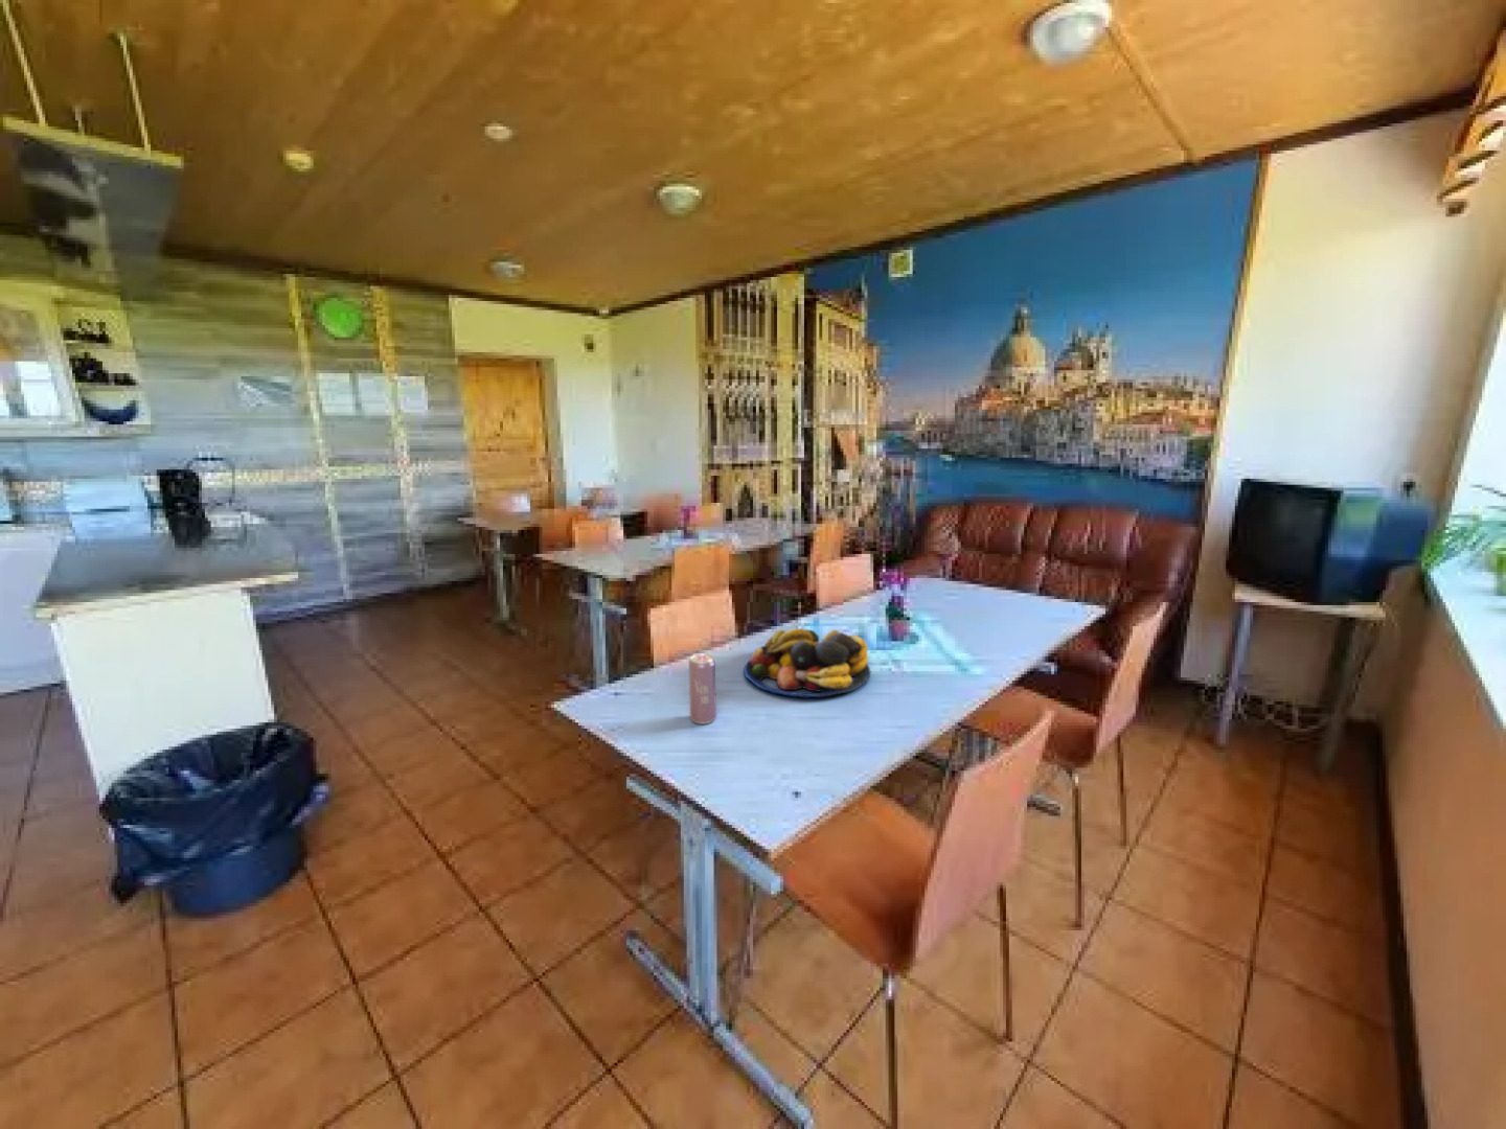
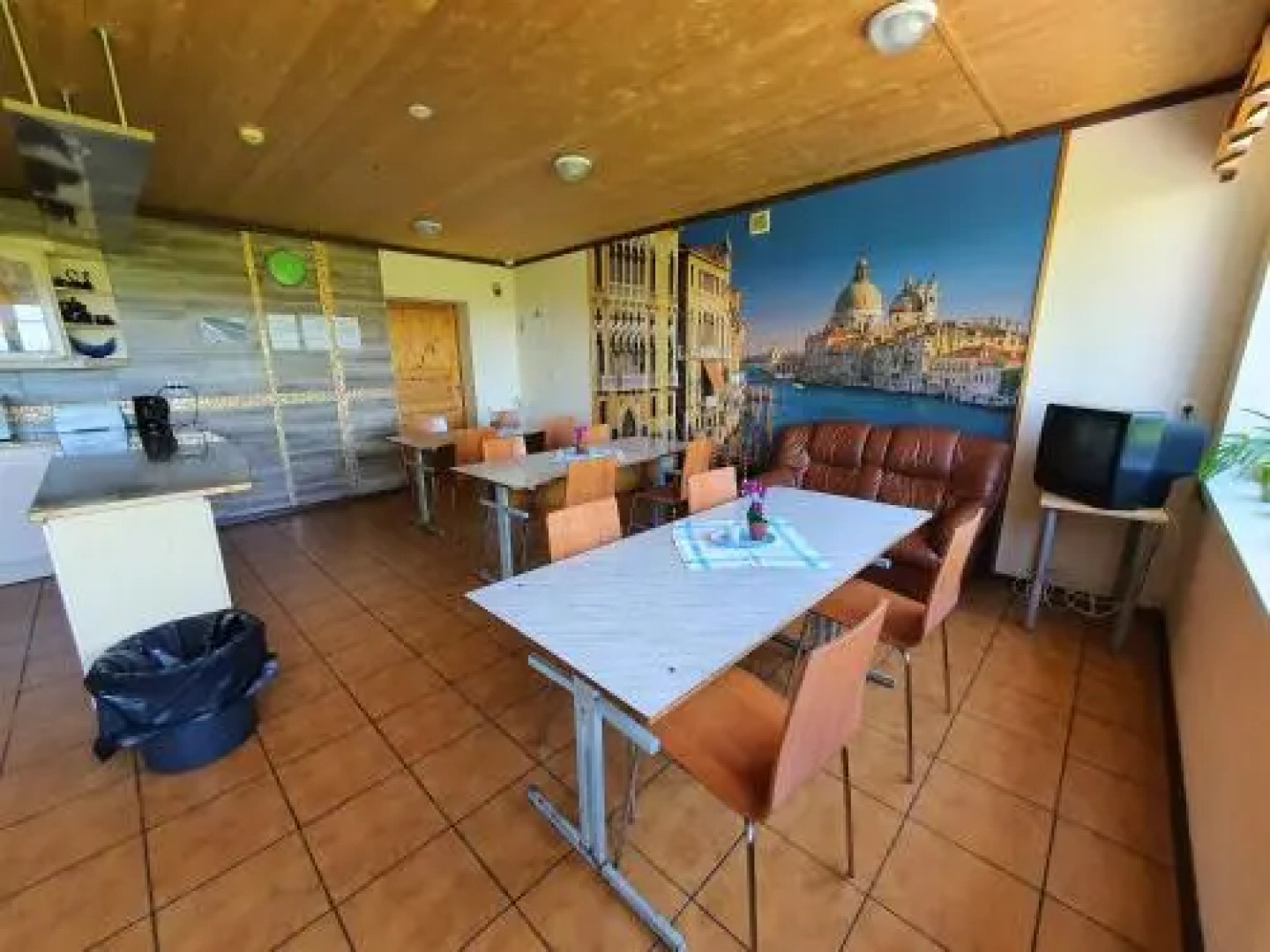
- beverage can (702, 688)
- fruit bowl (805, 649)
